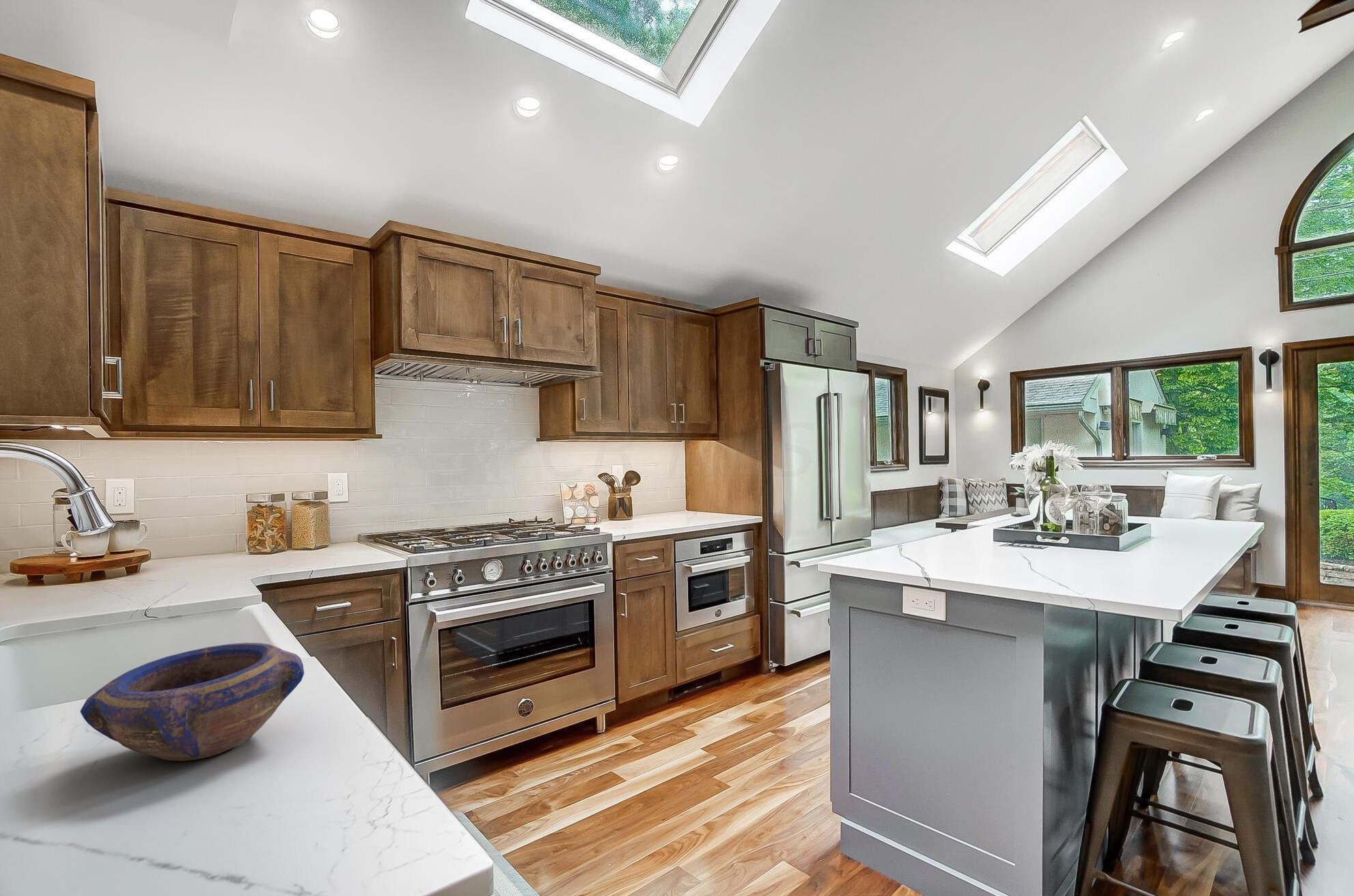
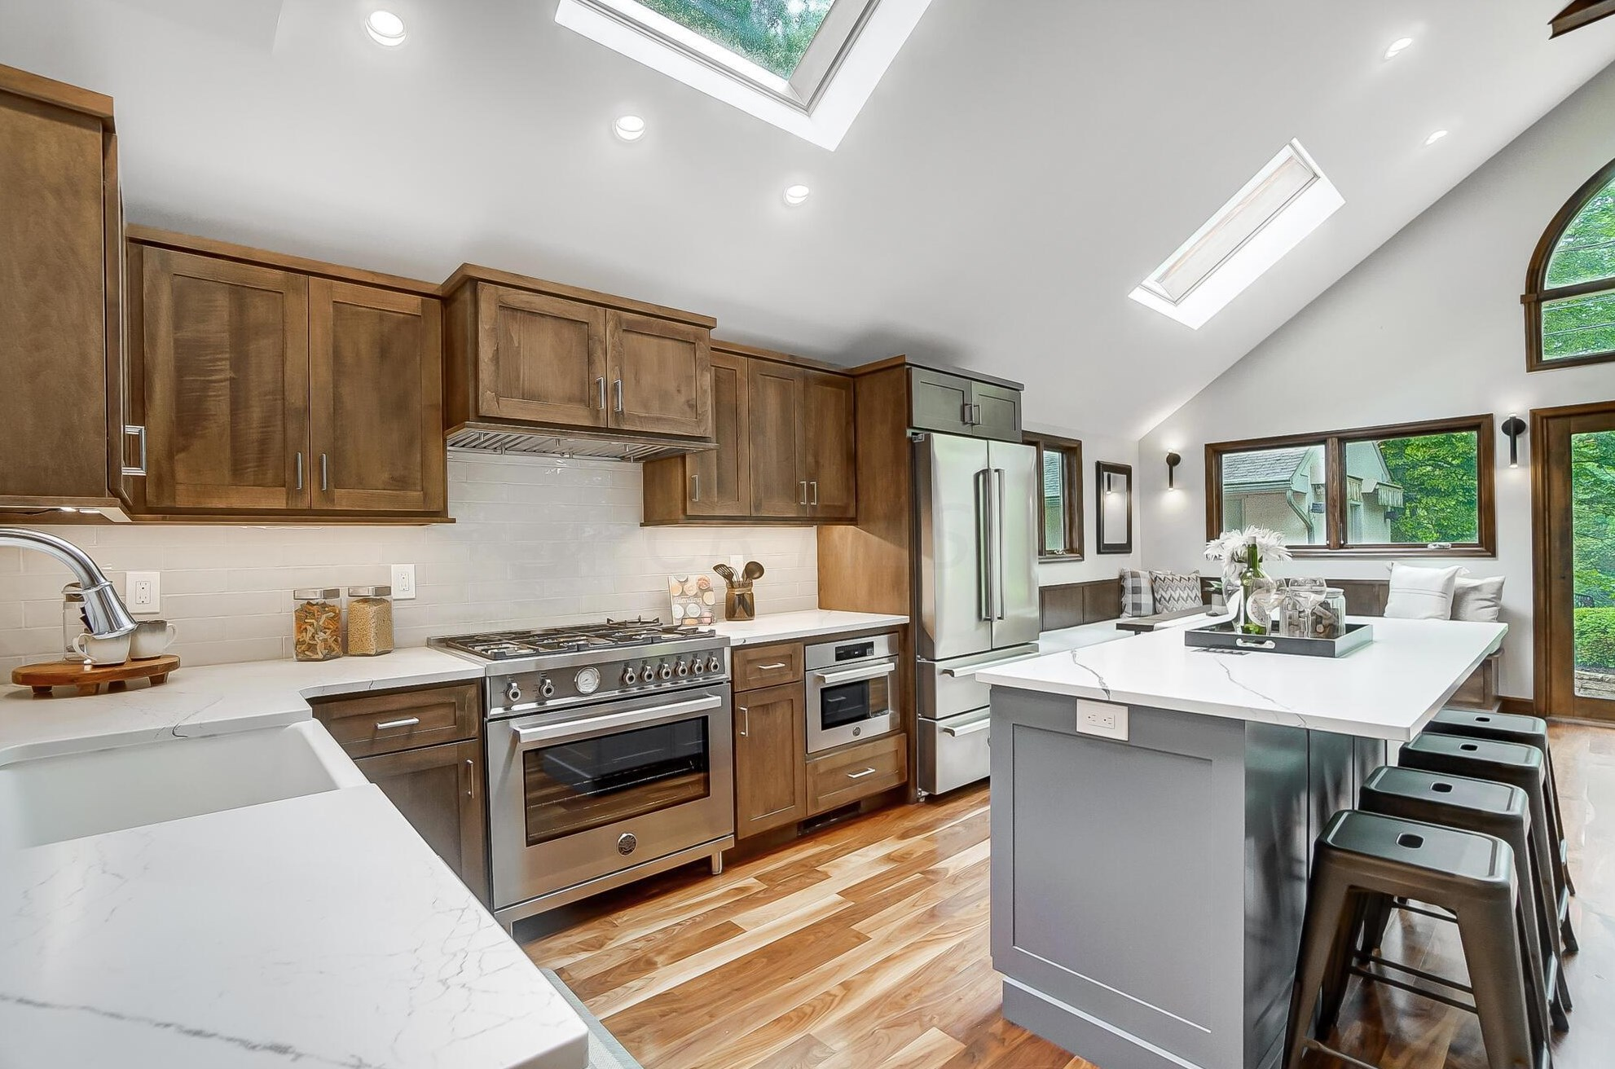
- bowl (199, 703)
